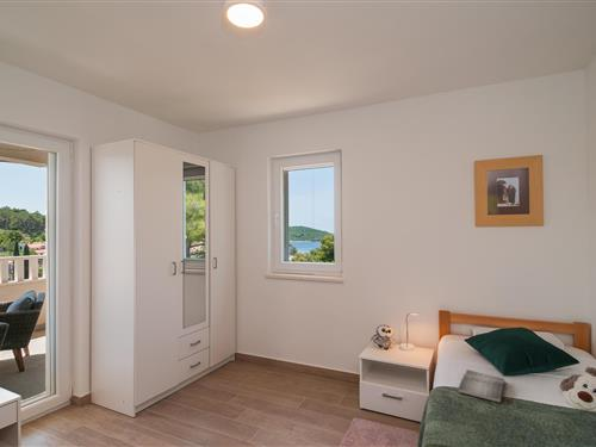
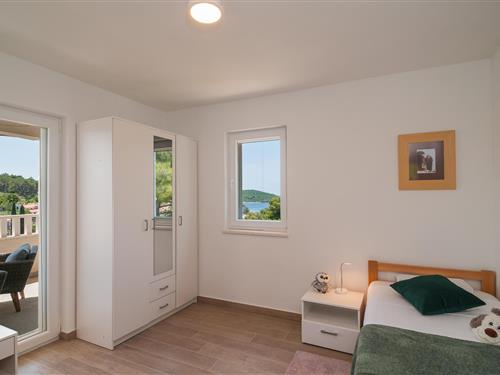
- hardback book (482, 384)
